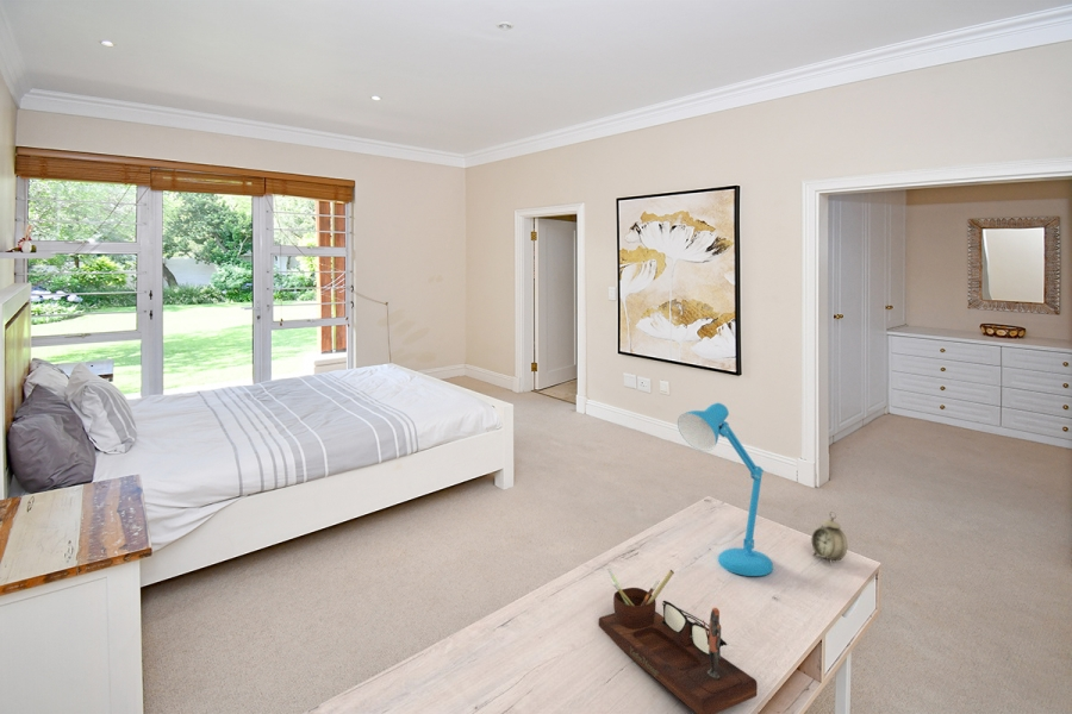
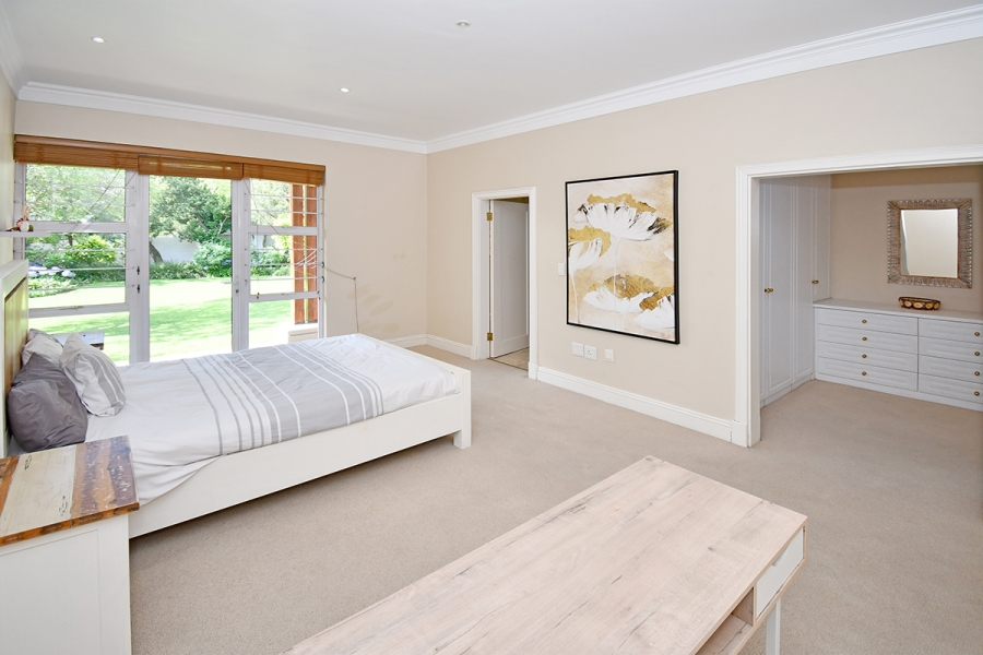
- alarm clock (828, 536)
- desk organizer (666, 618)
- desk lamp (752, 490)
